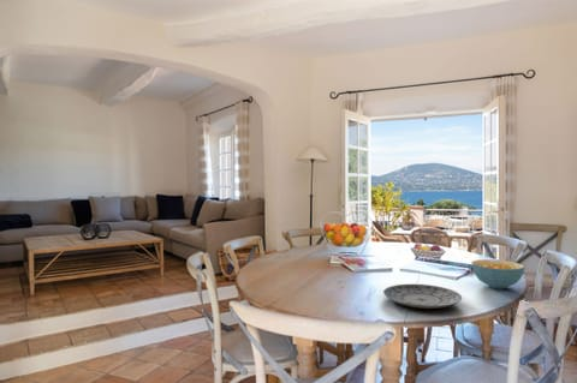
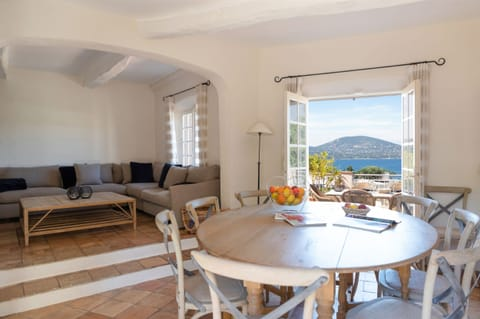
- plate (421, 297)
- cereal bowl (496, 275)
